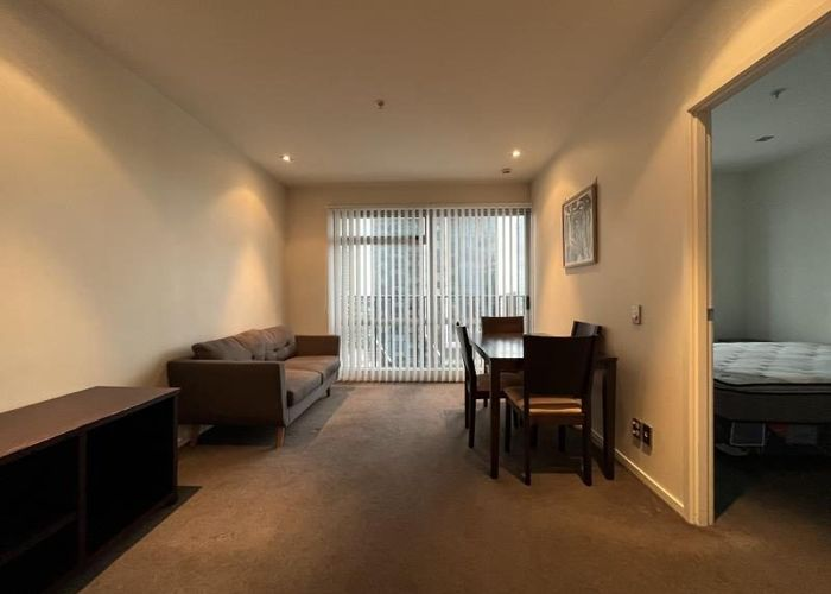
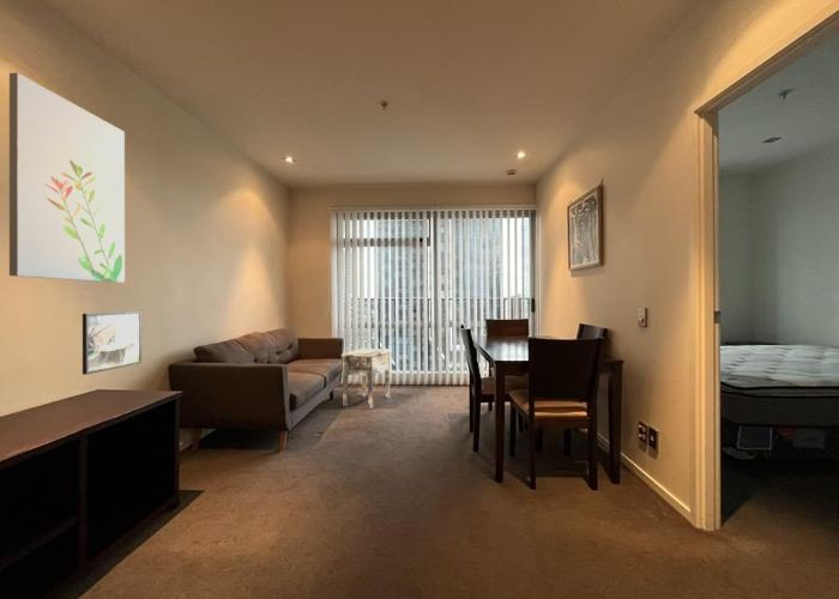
+ side table (366, 376)
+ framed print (114, 340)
+ wall art (74, 193)
